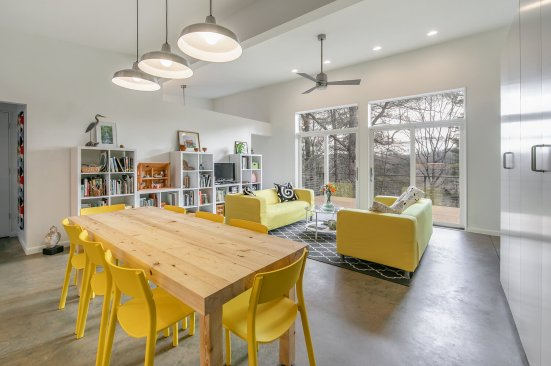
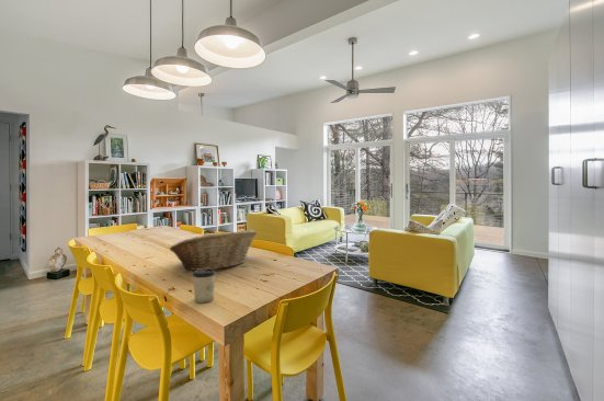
+ fruit basket (216, 247)
+ cup (204, 285)
